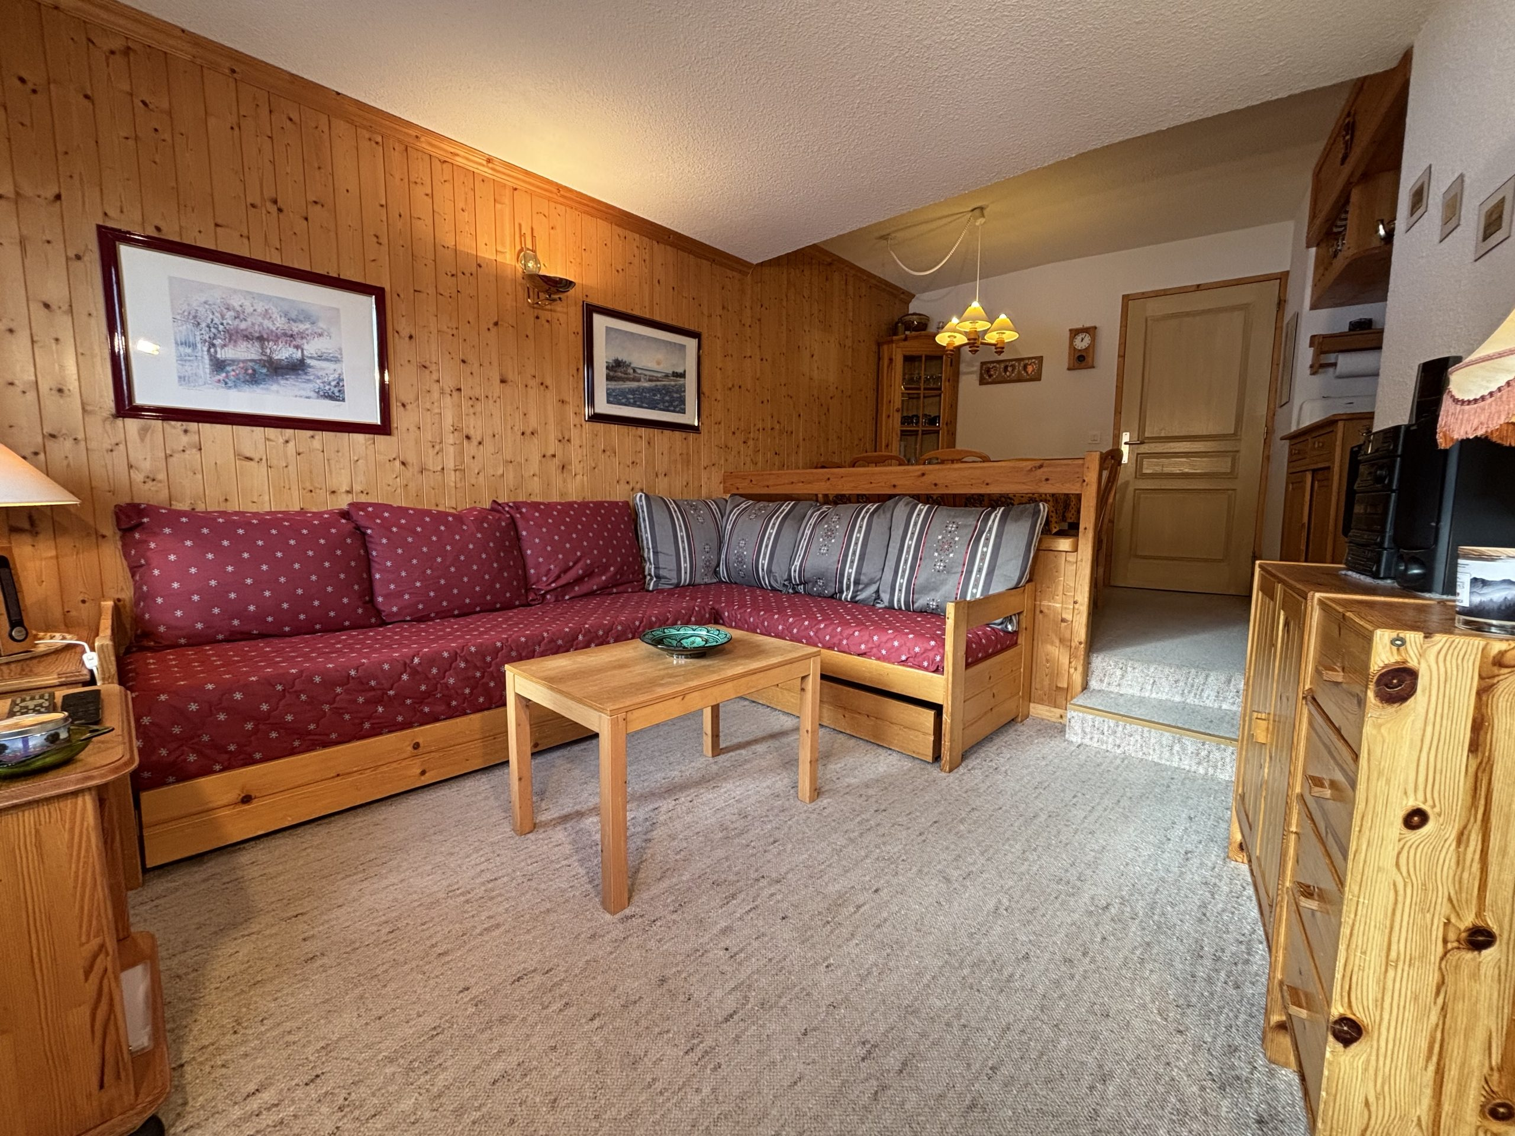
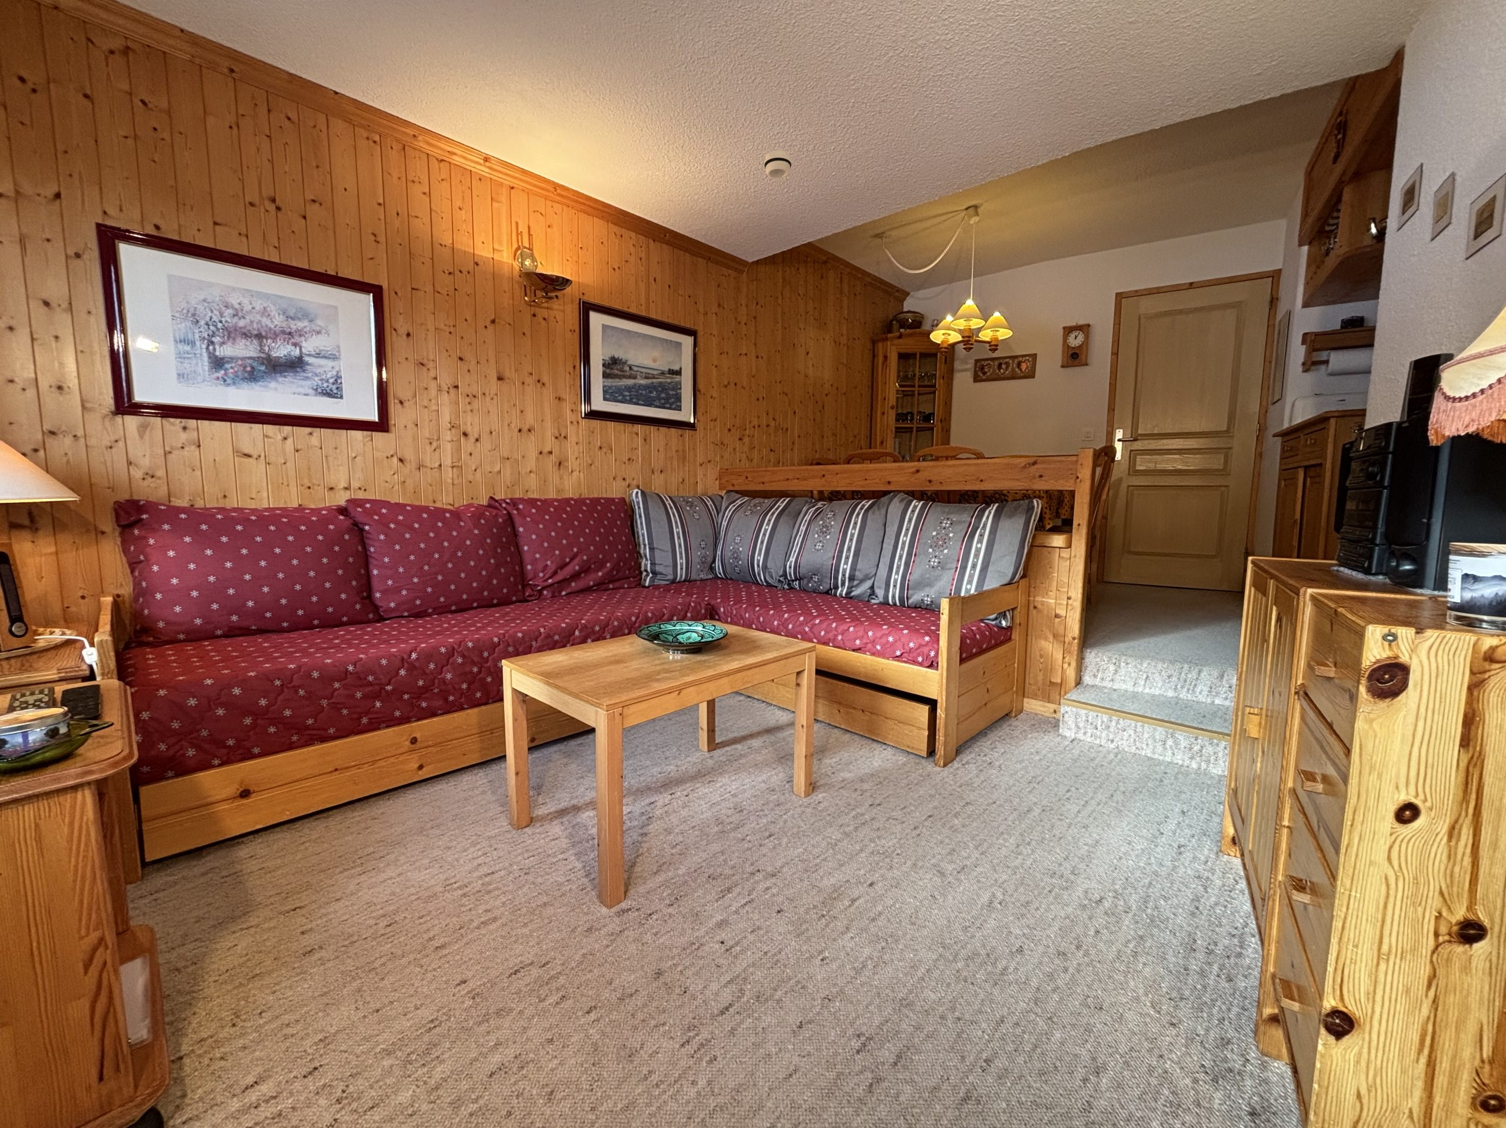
+ smoke detector (778, 165)
